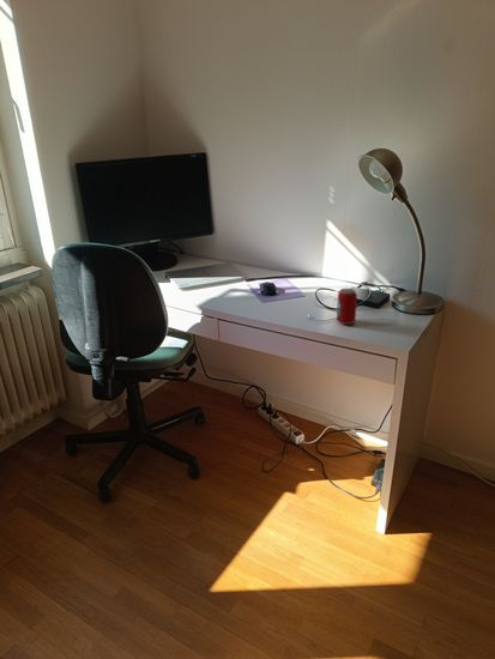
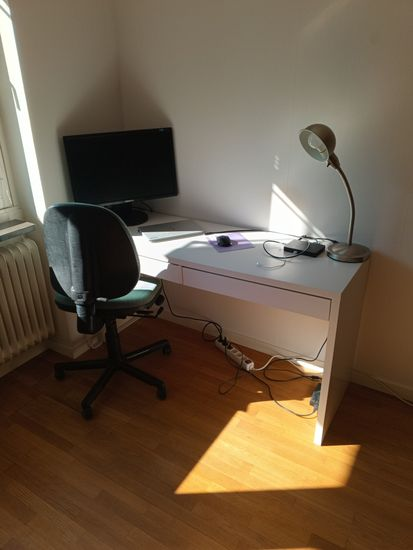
- beverage can (346, 306)
